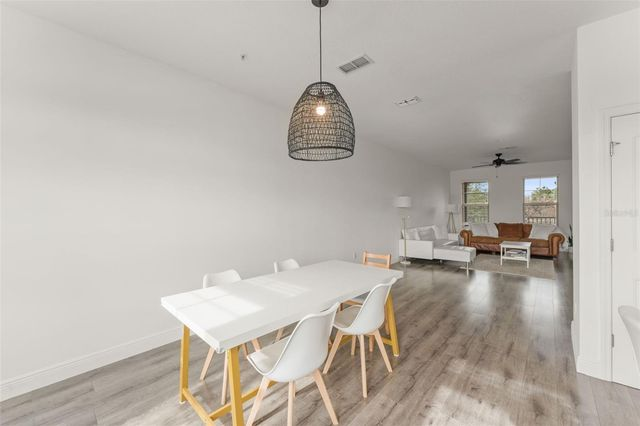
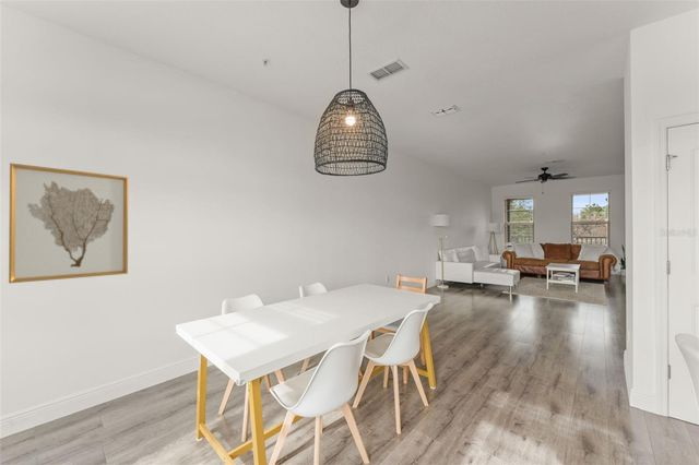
+ wall art (74, 224)
